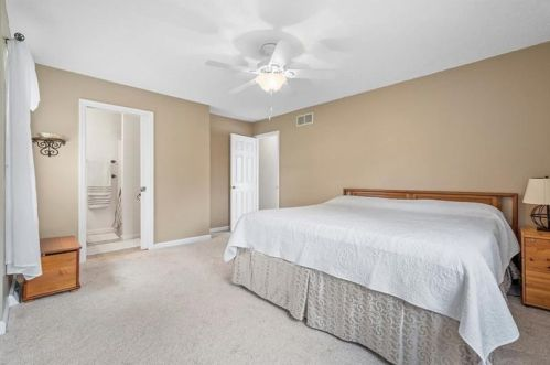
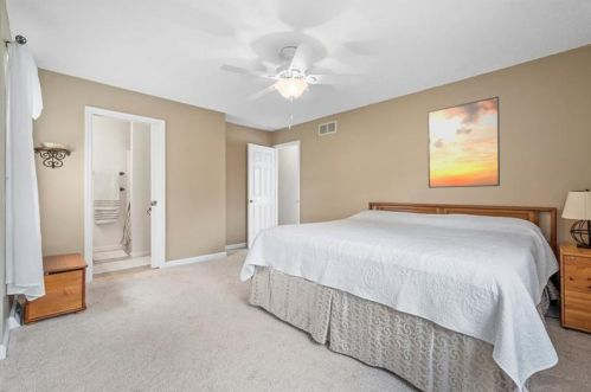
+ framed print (461, 146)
